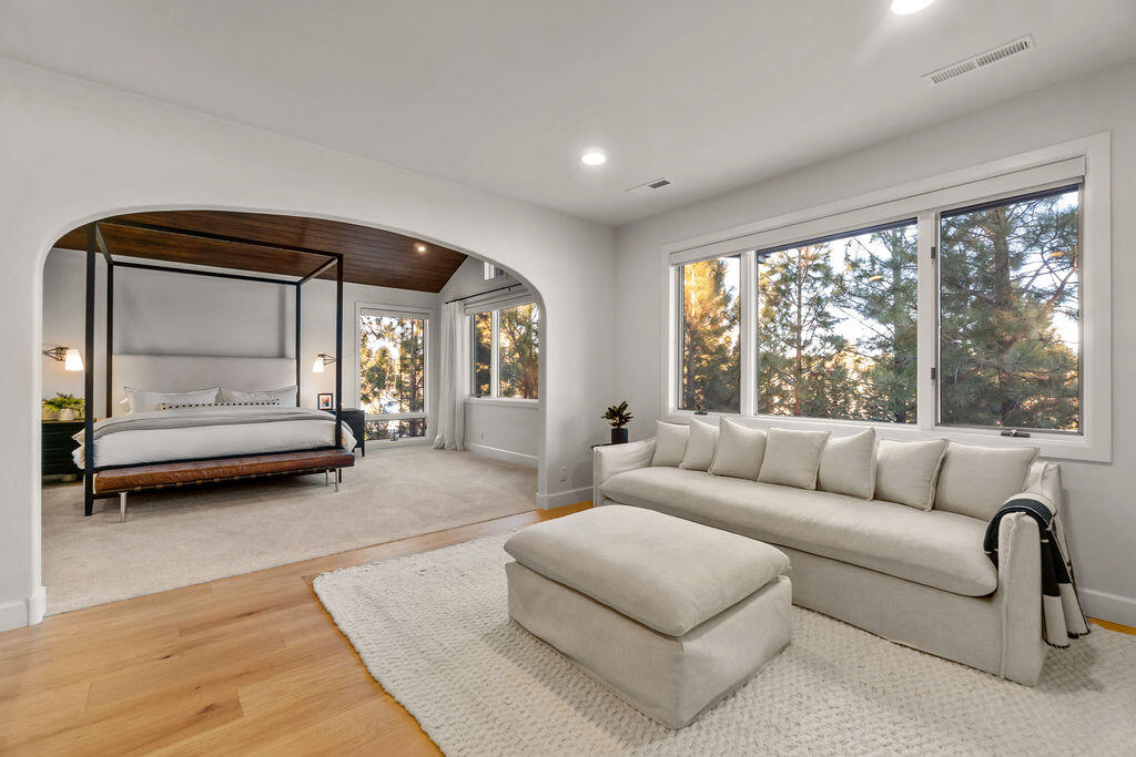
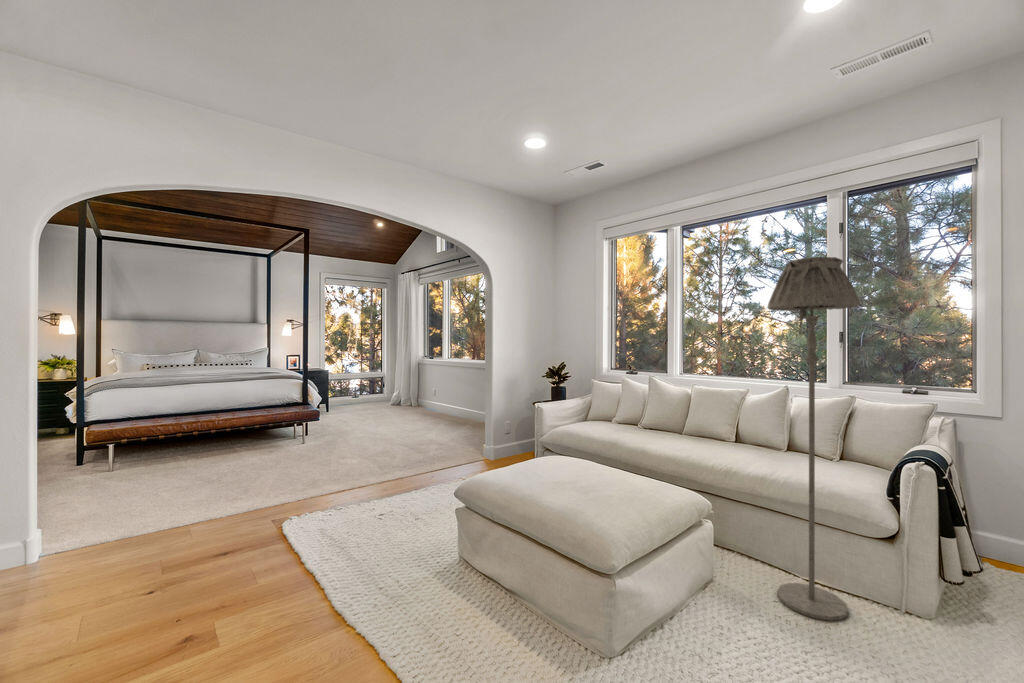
+ floor lamp (811, 431)
